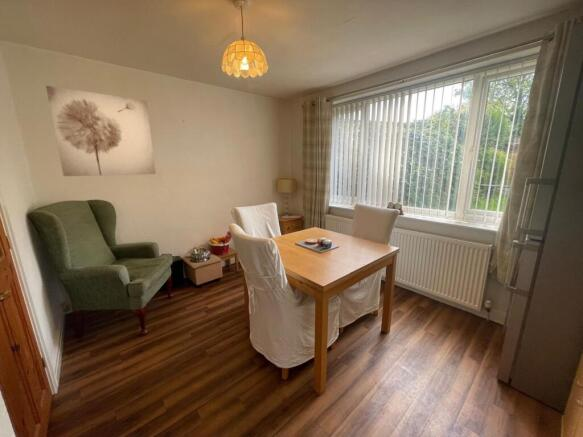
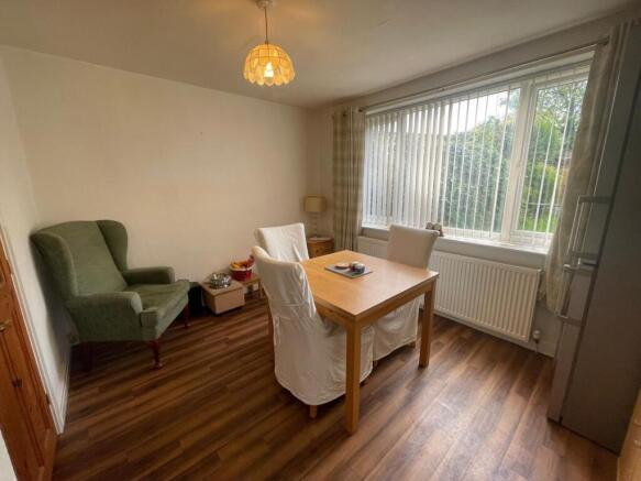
- wall art (107, 135)
